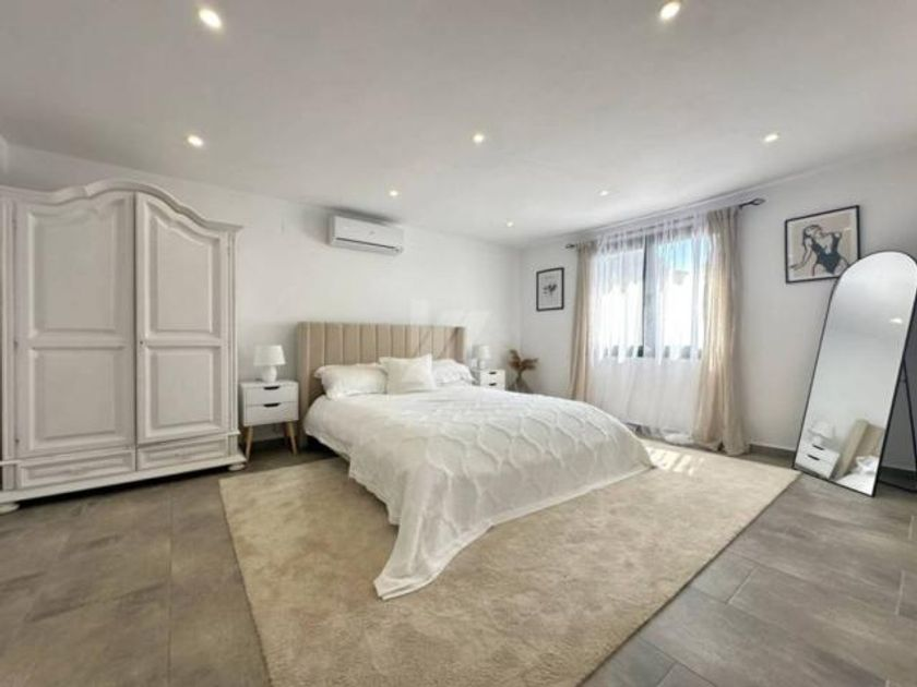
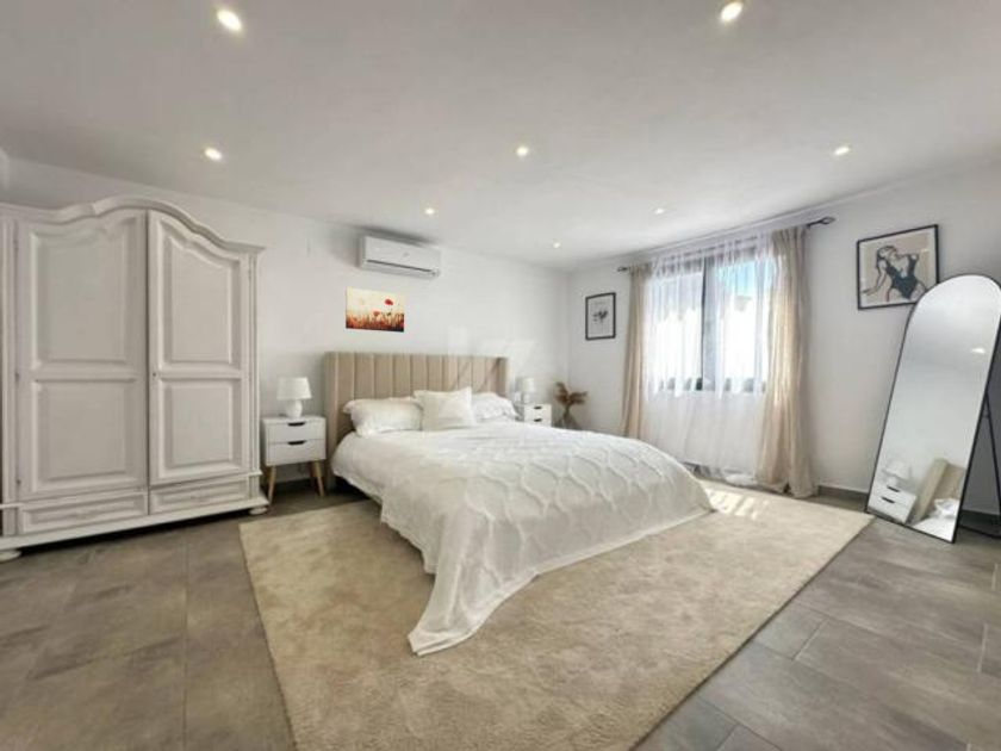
+ wall art (375, 310)
